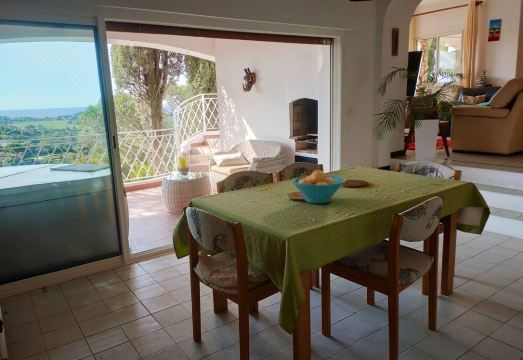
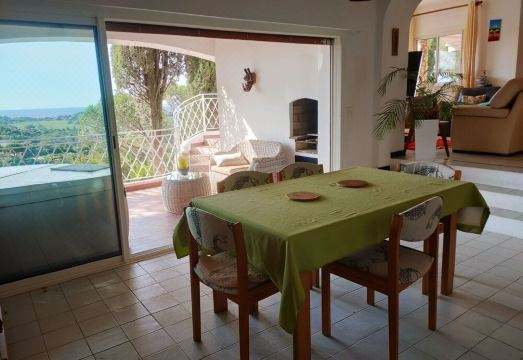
- fruit bowl (318, 185)
